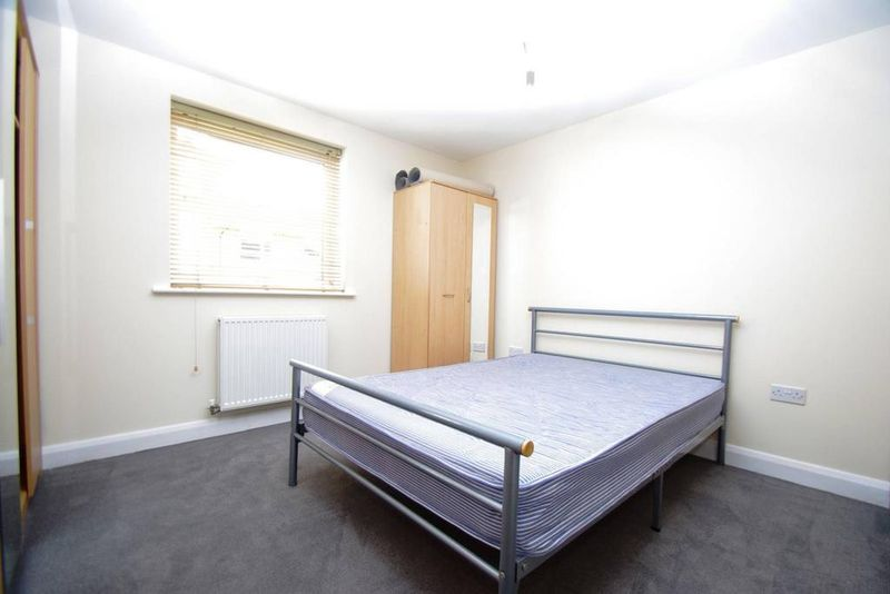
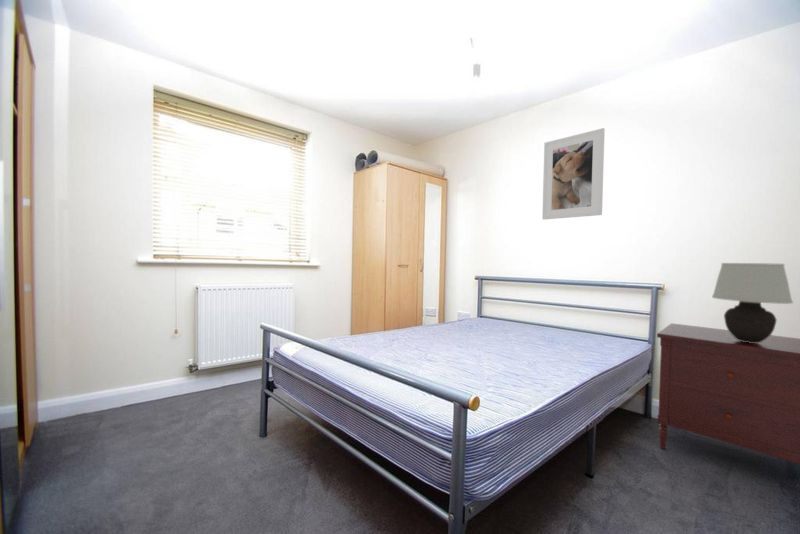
+ dresser (731, 395)
+ table lamp (749, 302)
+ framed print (571, 176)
